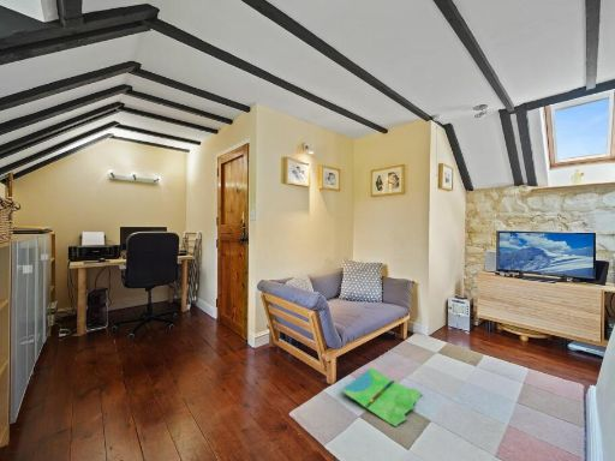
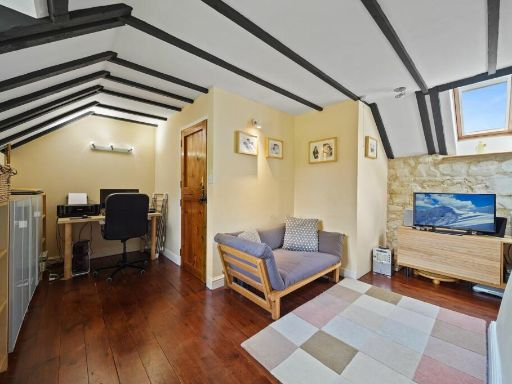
- toy train (382, 390)
